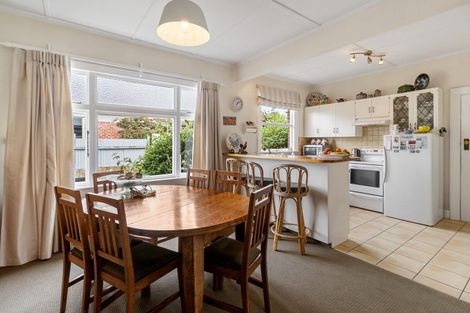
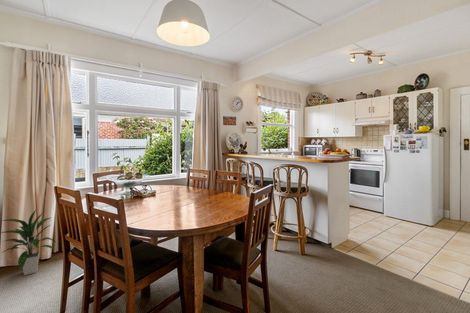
+ indoor plant (28, 241)
